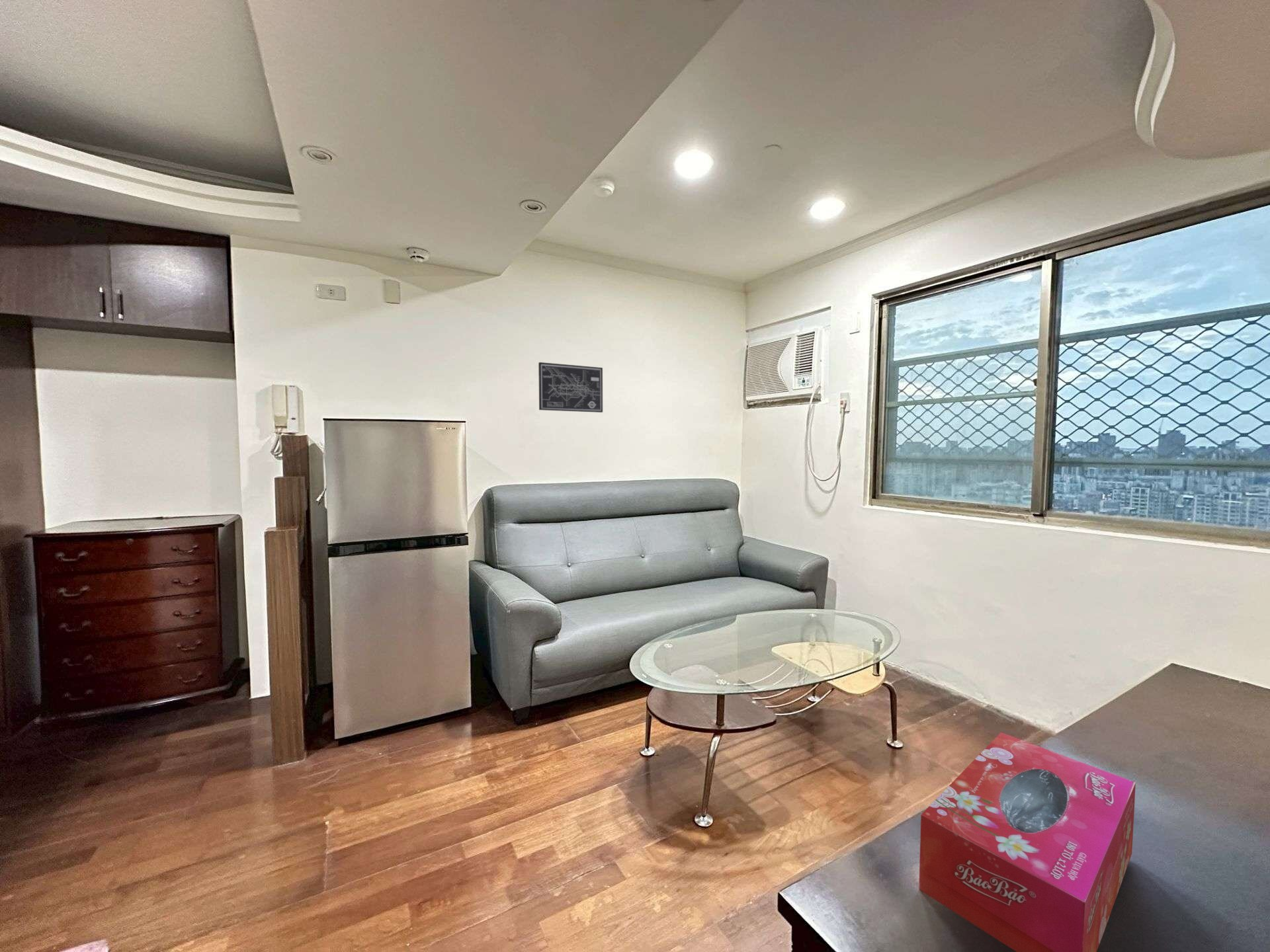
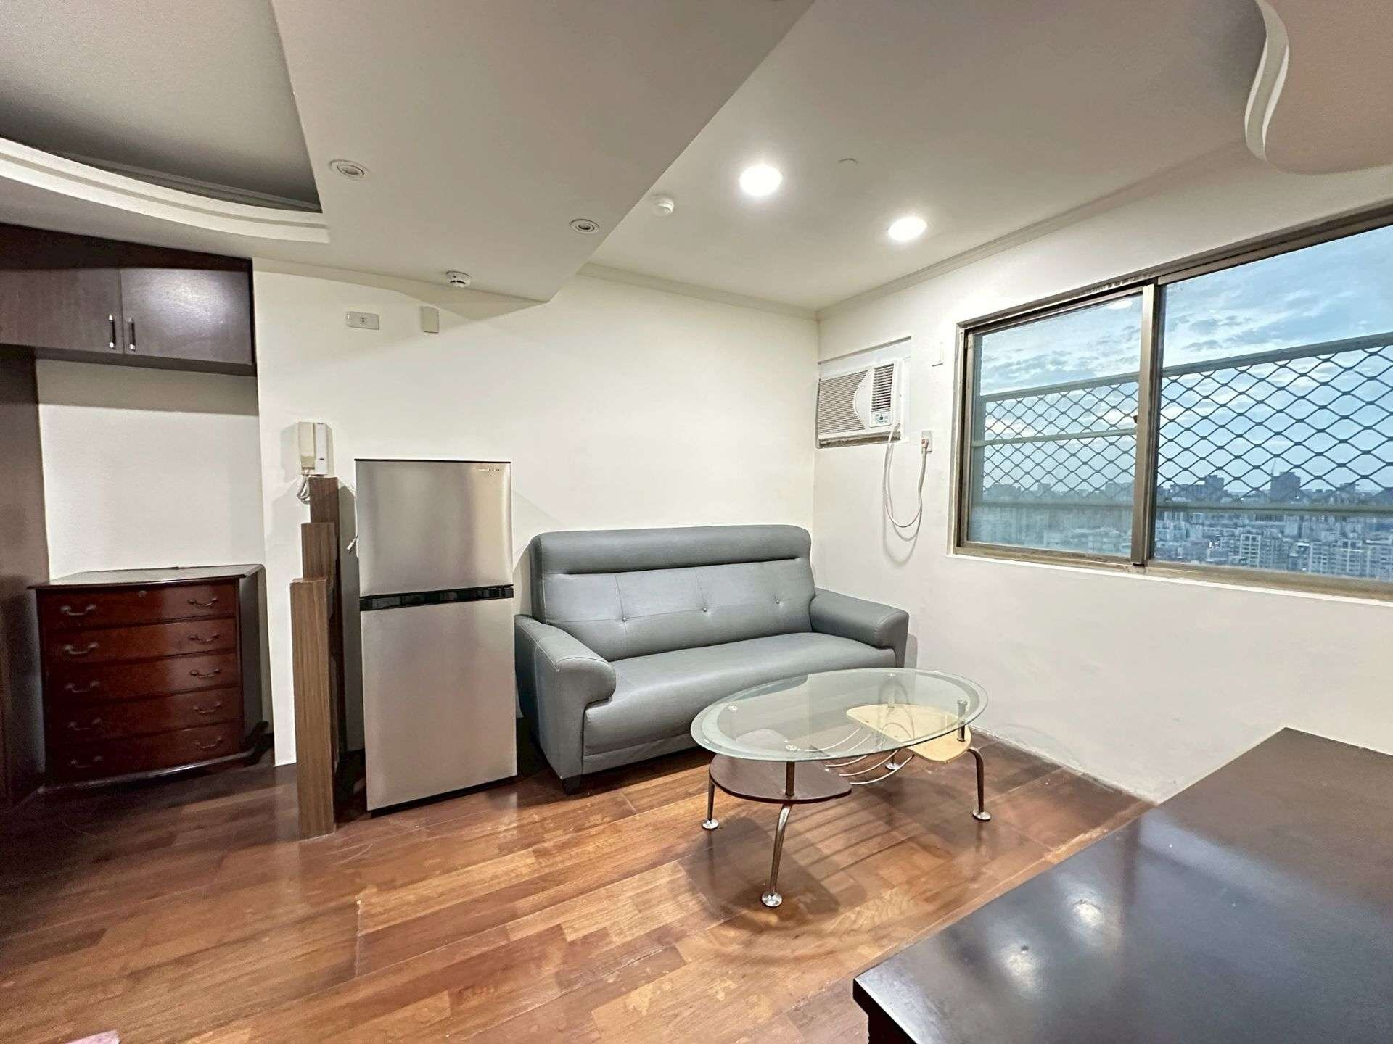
- tissue box (1031, 835)
- wall art (572, 388)
